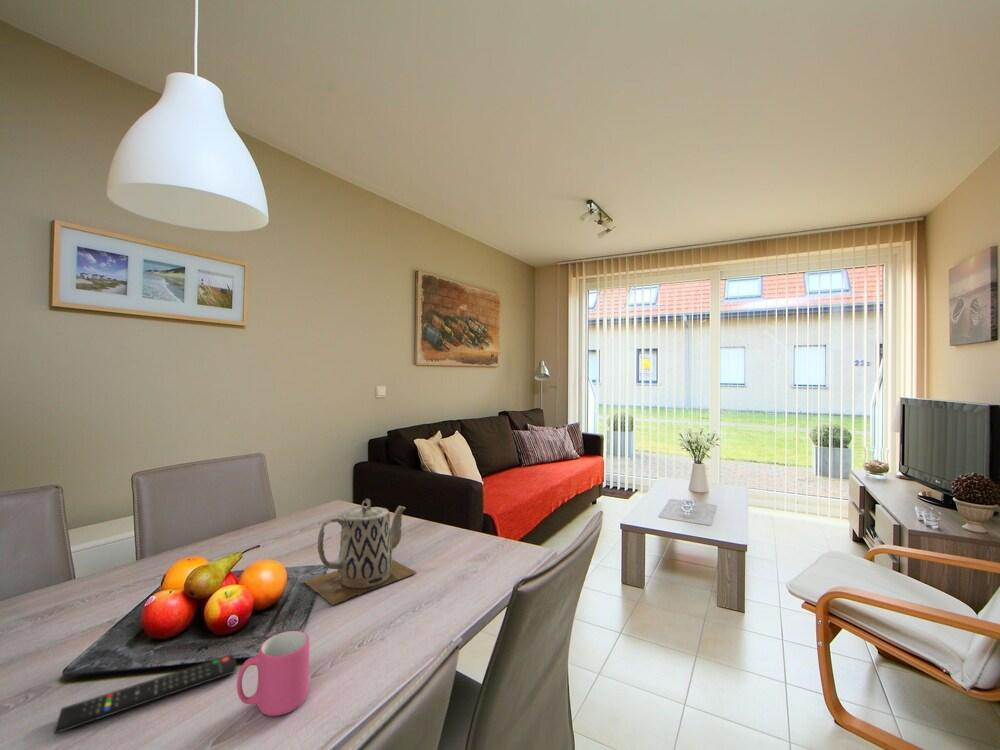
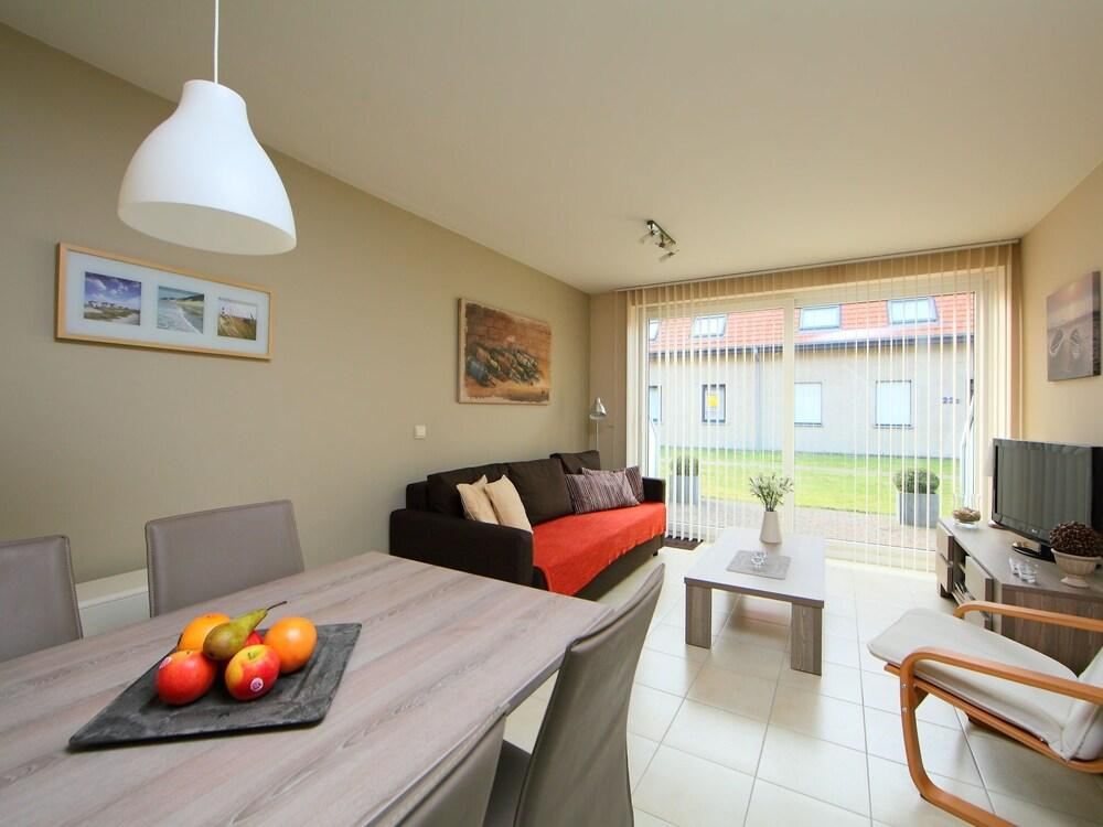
- mug (274, 675)
- teapot (362, 537)
- remote control (155, 690)
